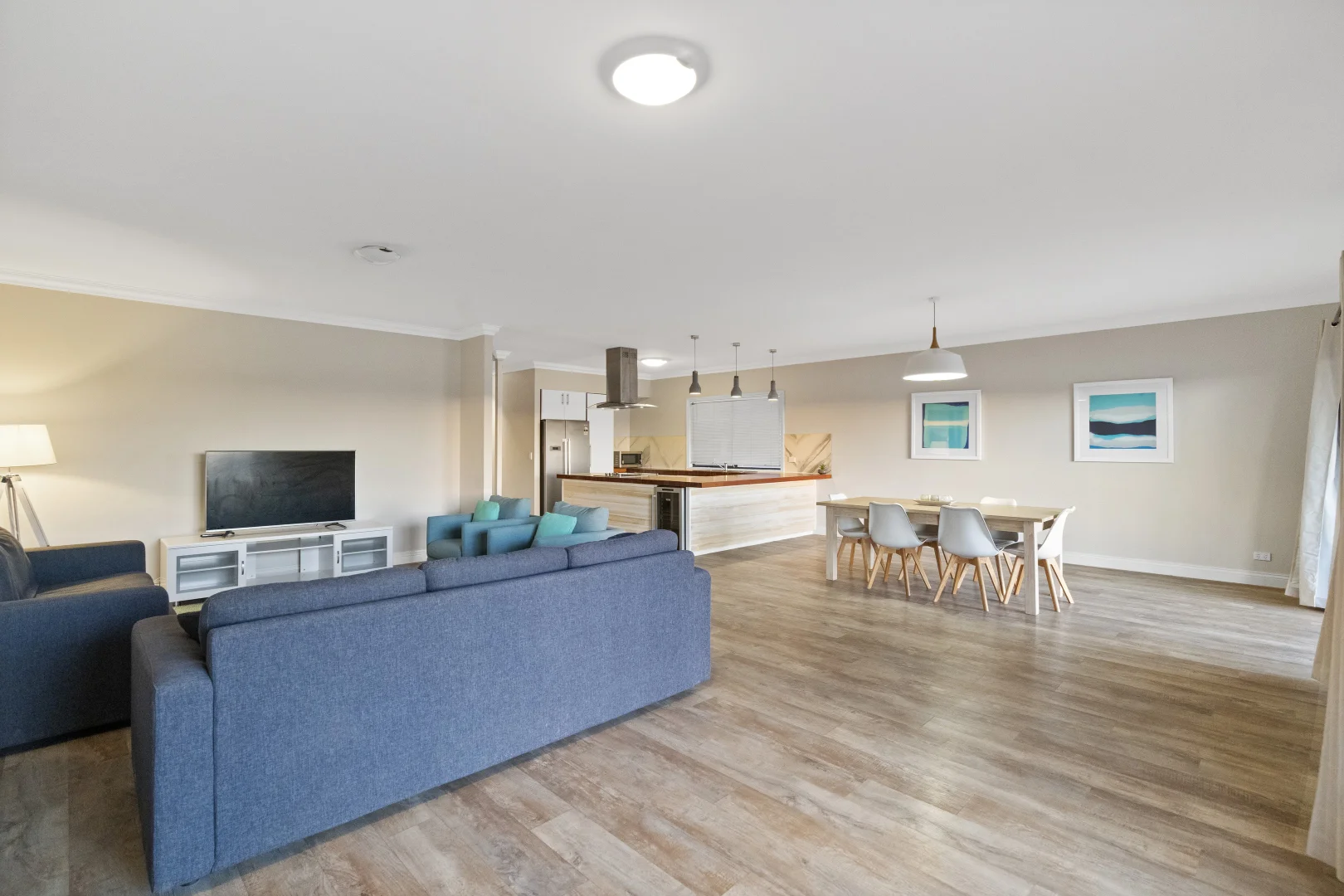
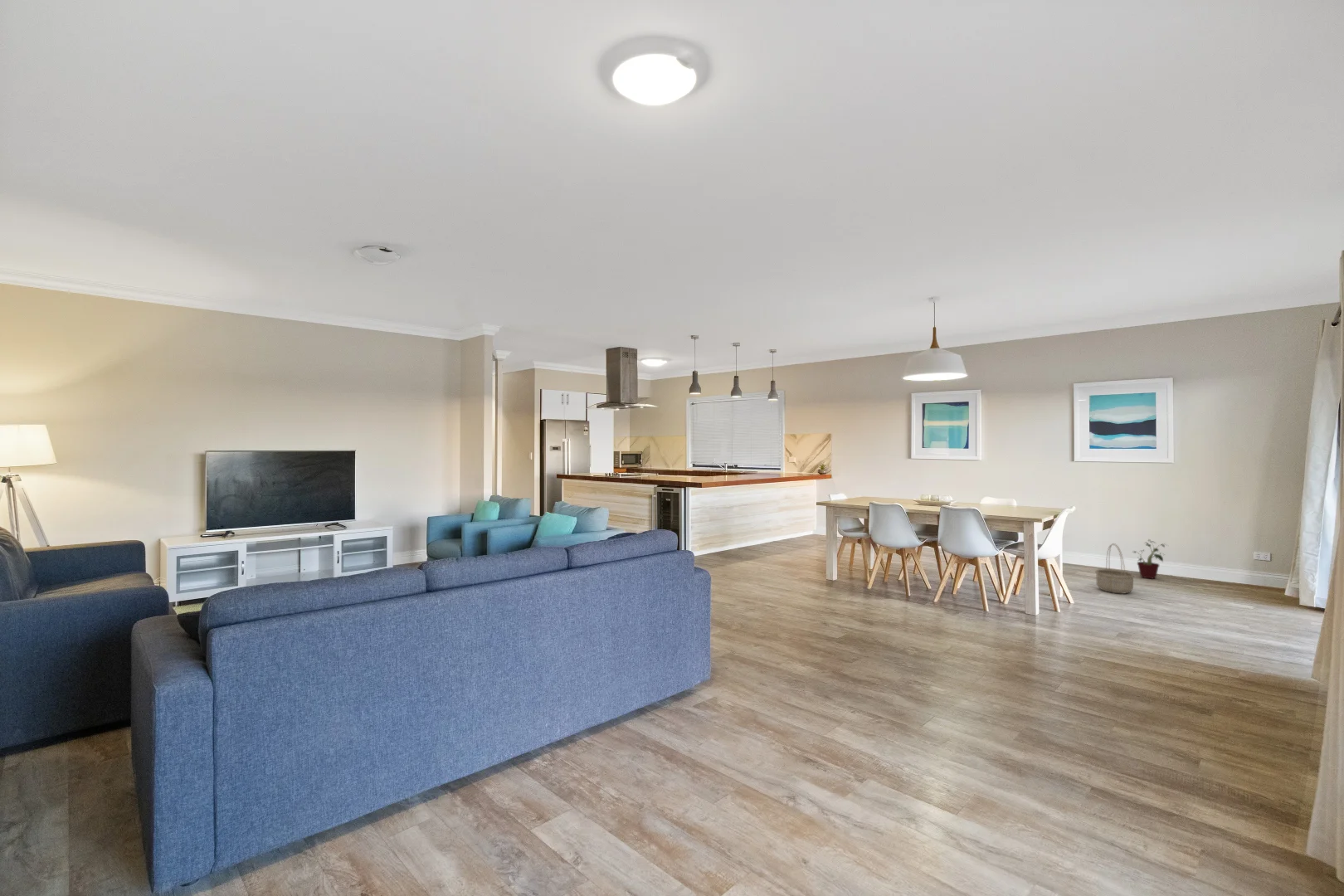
+ potted plant (1151, 558)
+ basket (1114, 570)
